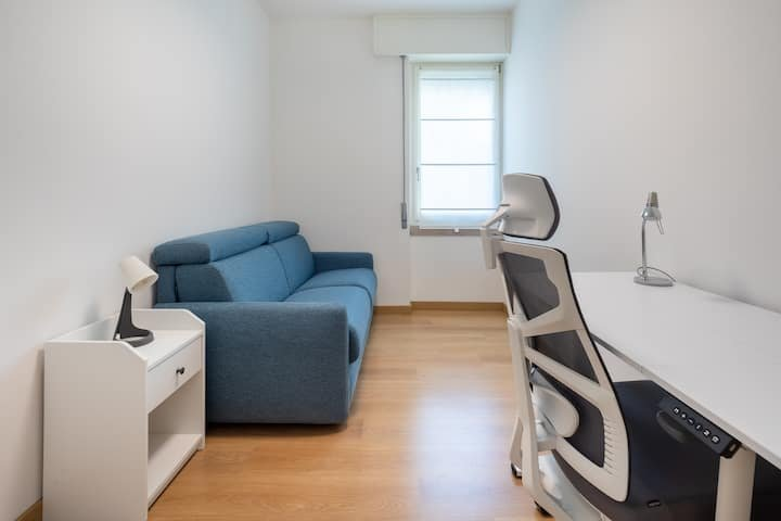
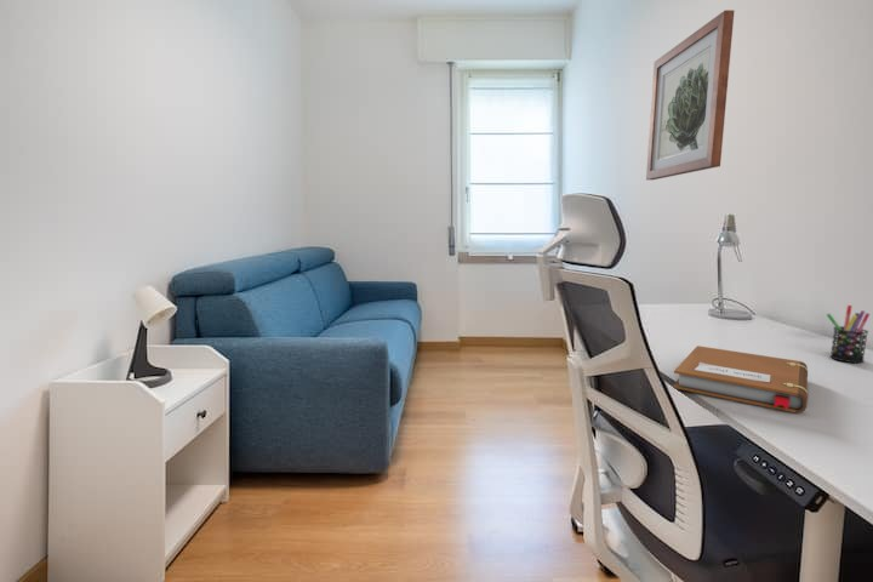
+ wall art (683, 108)
+ notebook (742, 375)
+ pen holder (845, 332)
